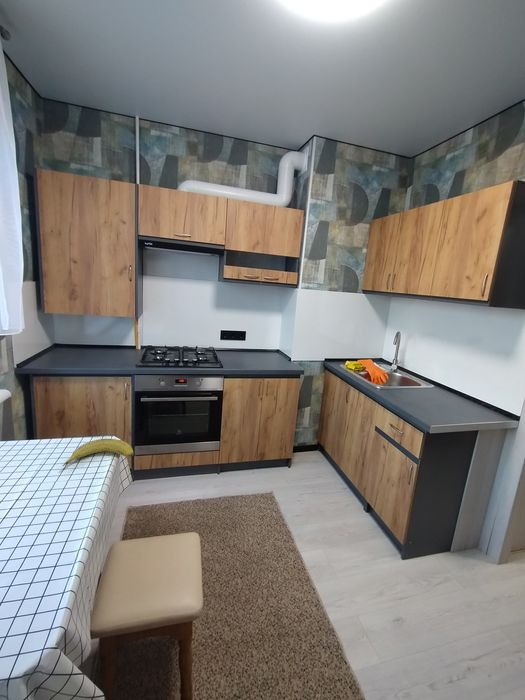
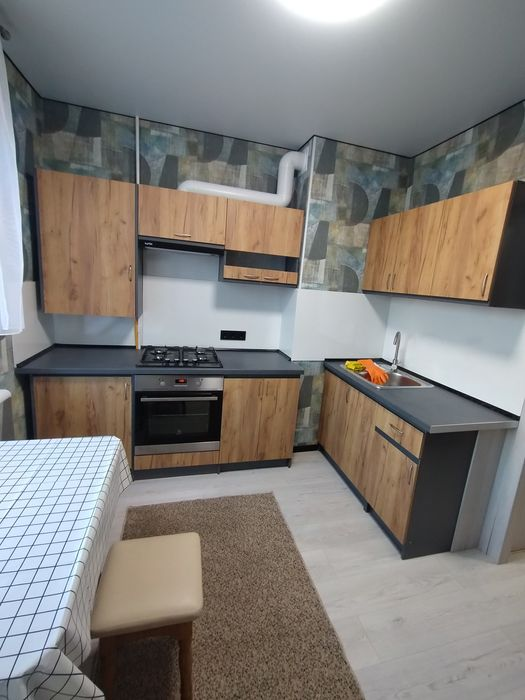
- fruit (100, 451)
